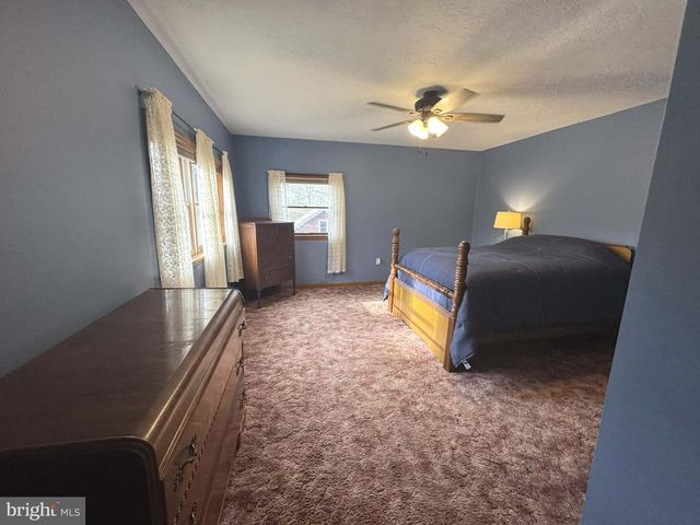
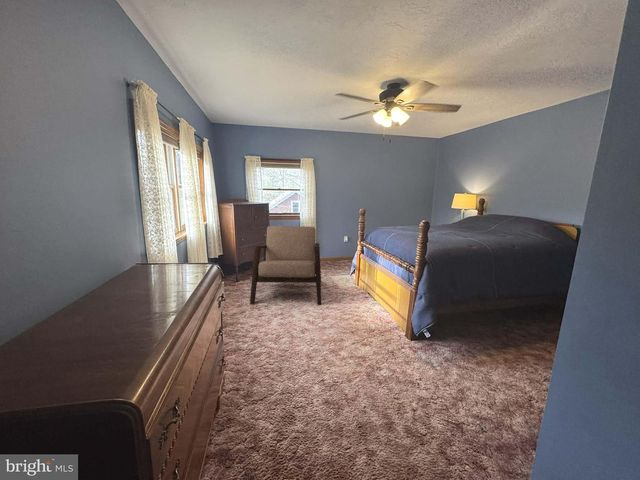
+ armchair (289, 260)
